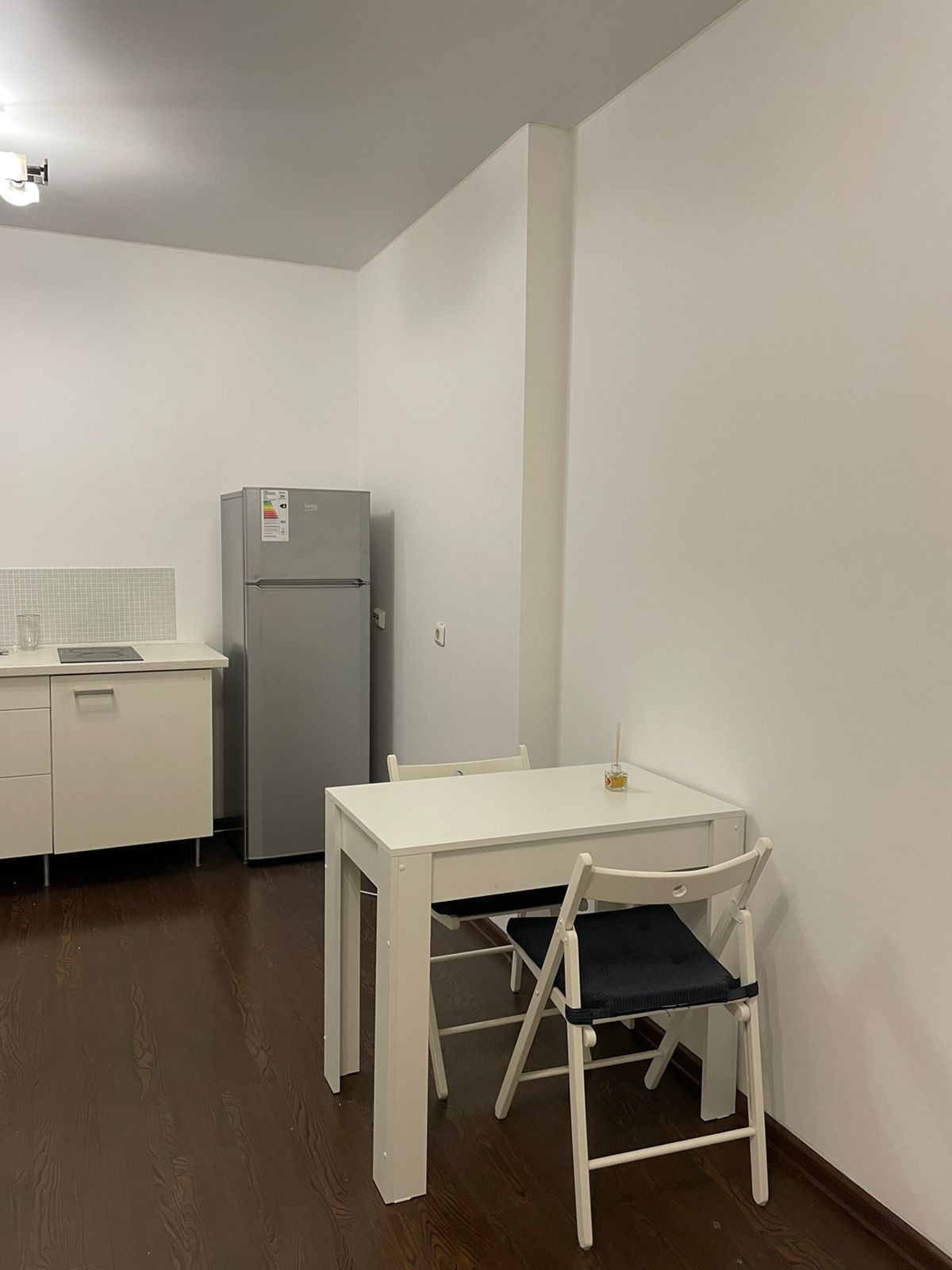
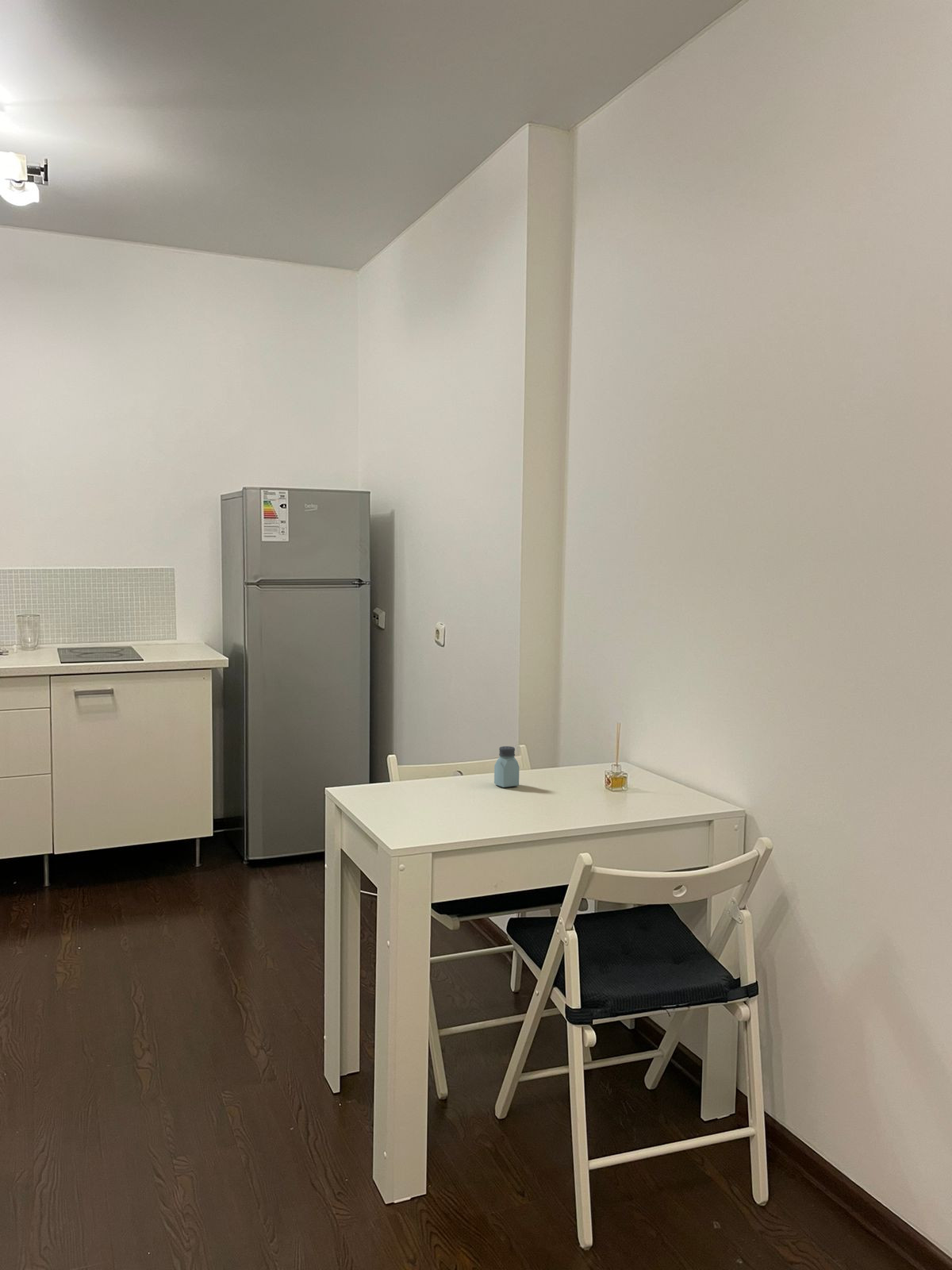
+ saltshaker (506, 766)
